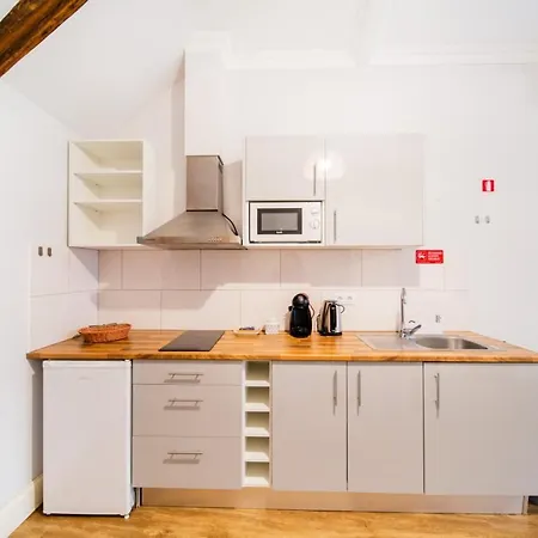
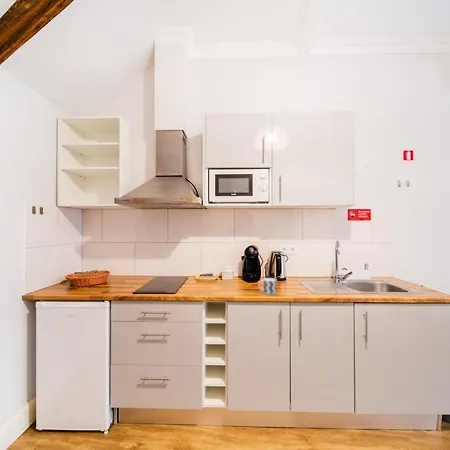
+ cup (267, 286)
